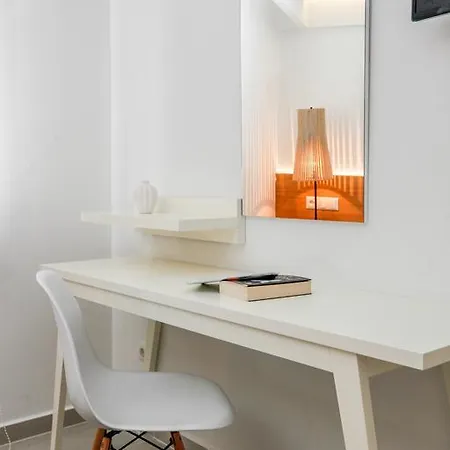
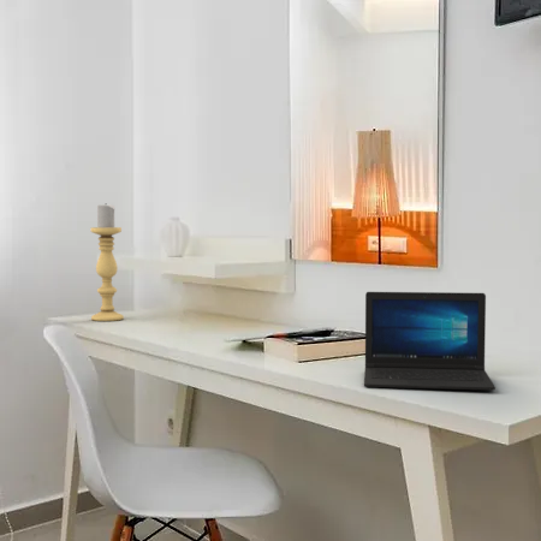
+ laptop (426, 338)
+ candle holder (106, 261)
